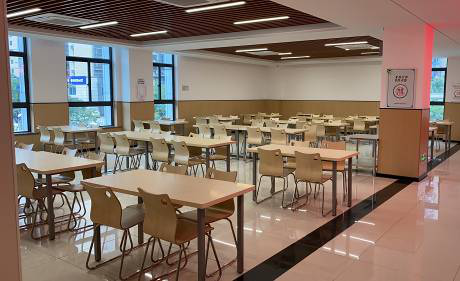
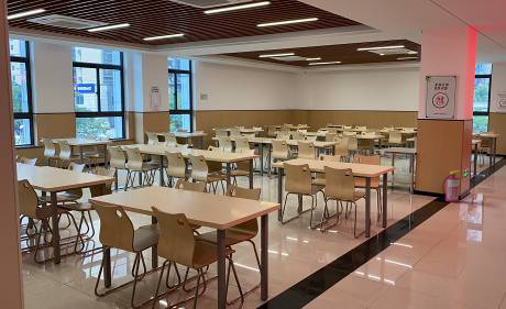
+ fire extinguisher (451, 186)
